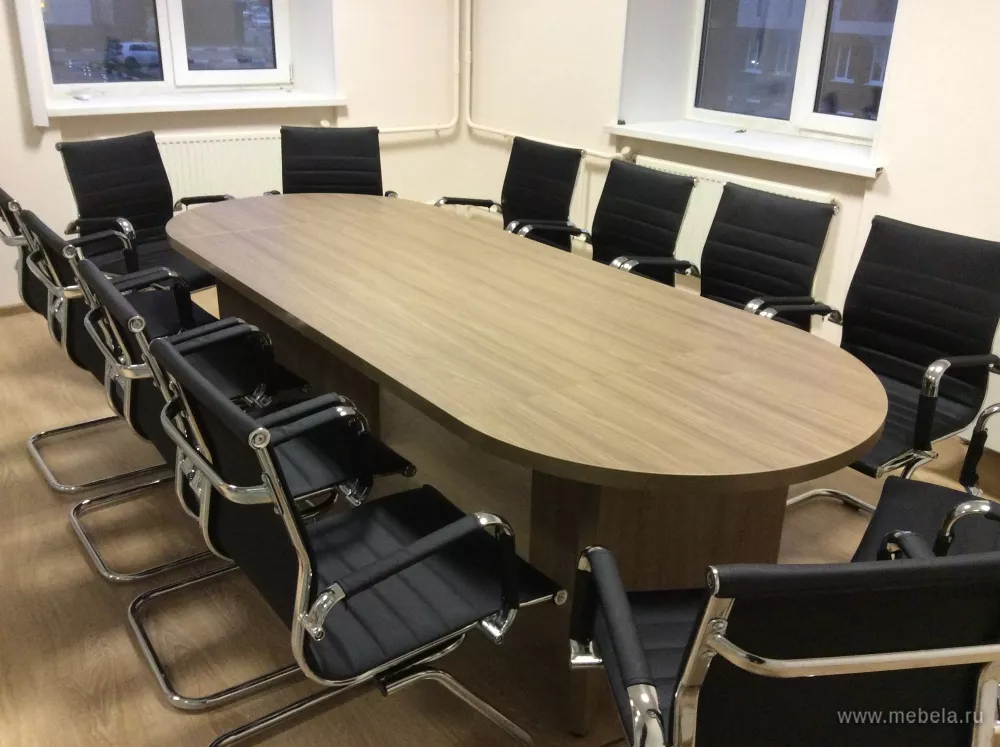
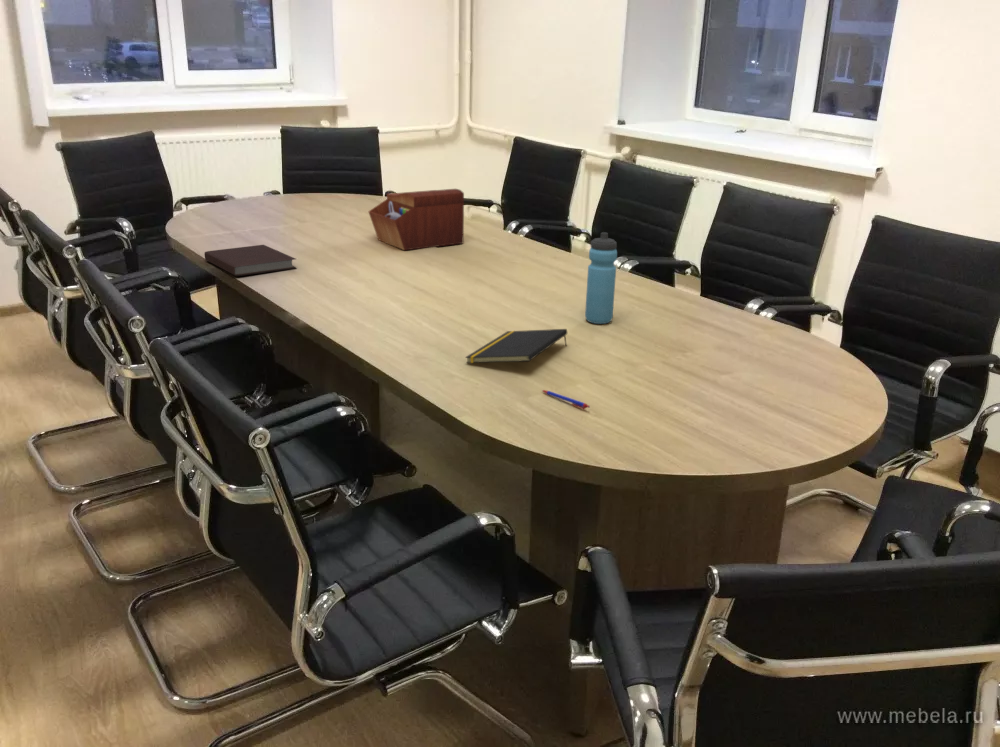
+ notepad (517, 345)
+ sewing box (415, 215)
+ notebook (250, 259)
+ pen (564, 398)
+ water bottle (601, 277)
